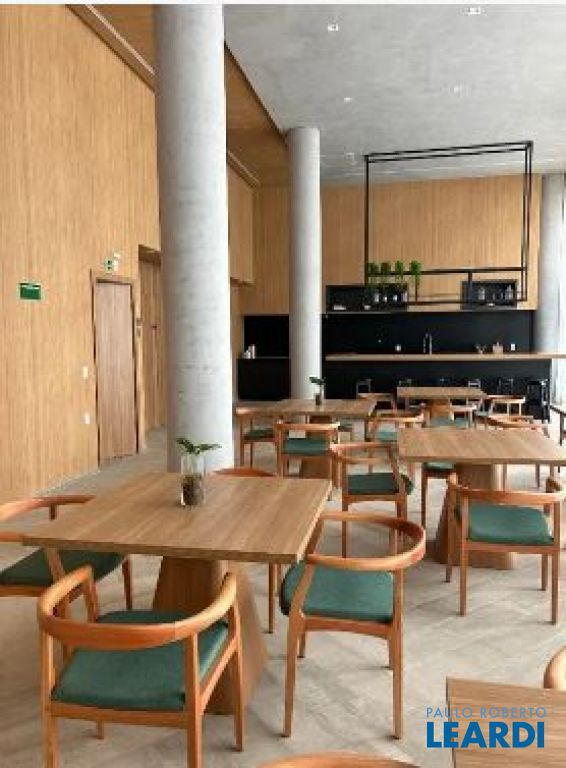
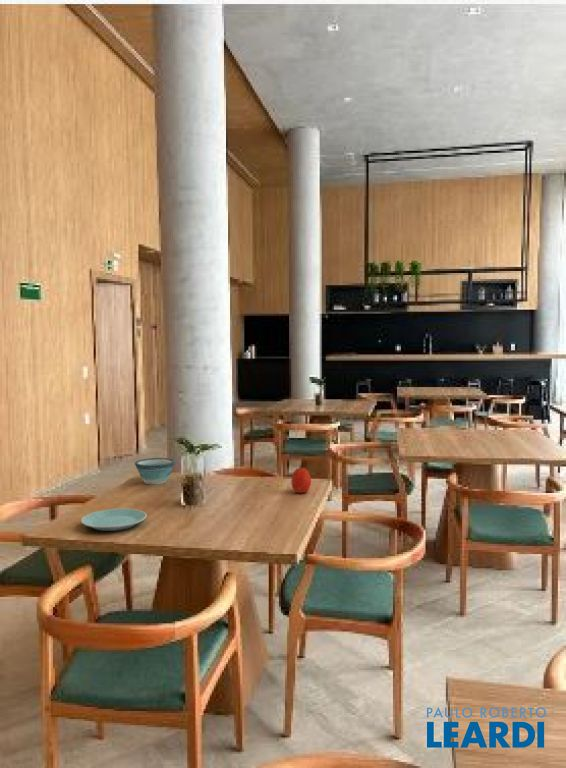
+ apple (301, 479)
+ plate (114, 520)
+ bowl (155, 471)
